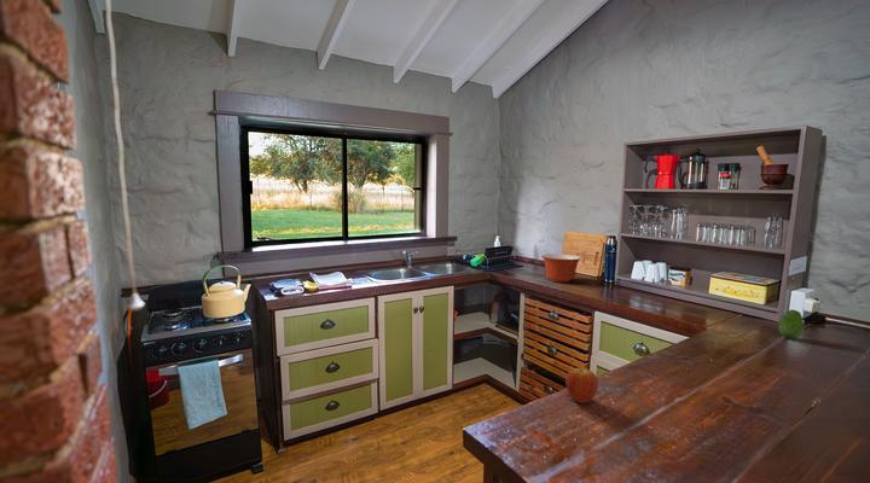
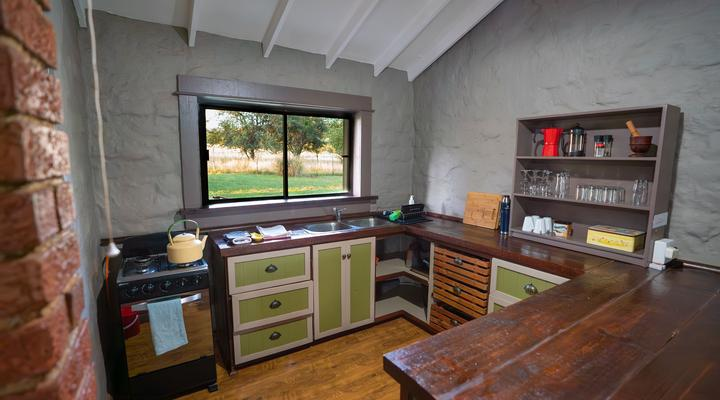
- fruit (790, 324)
- mixing bowl (559, 268)
- fruit (581, 383)
